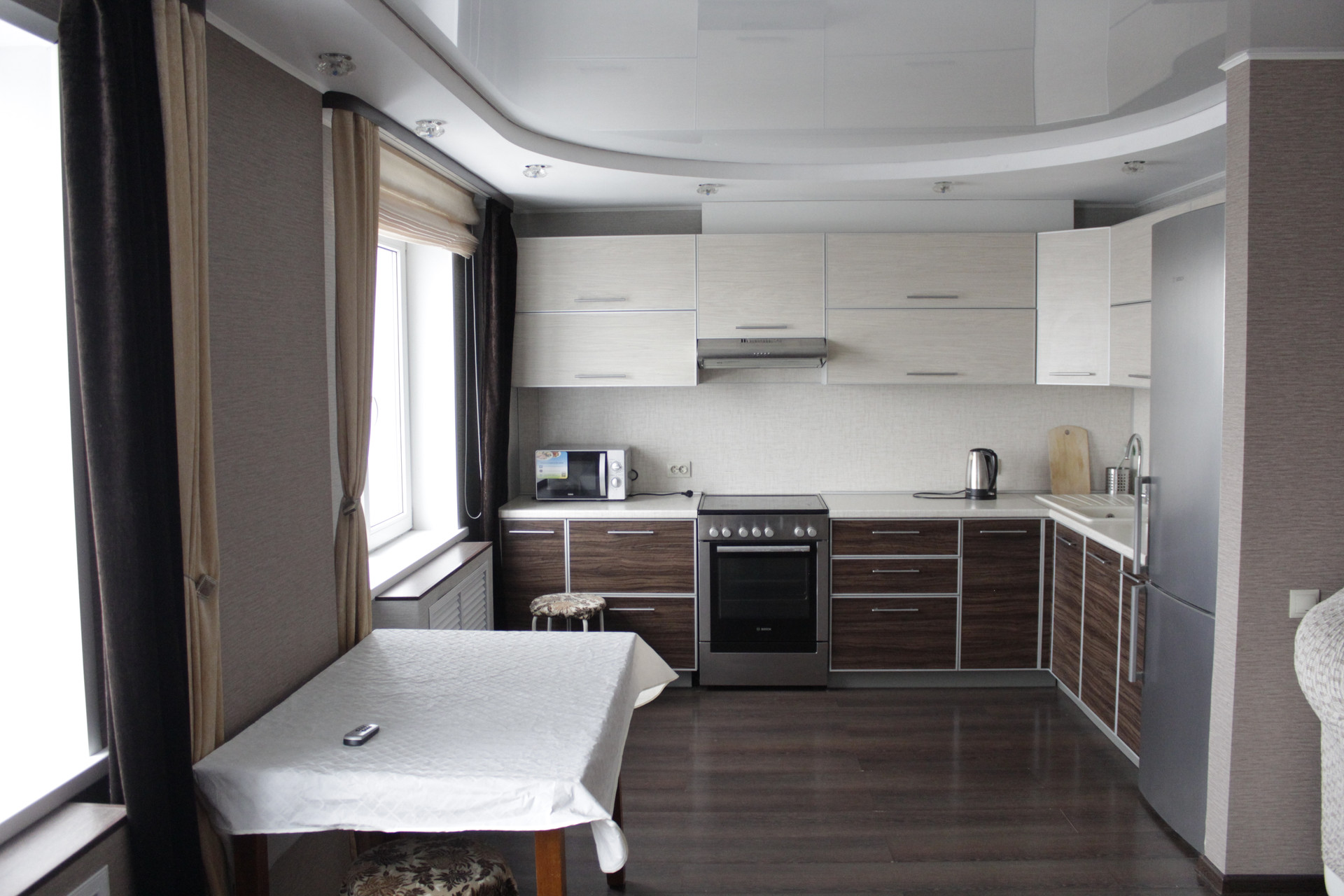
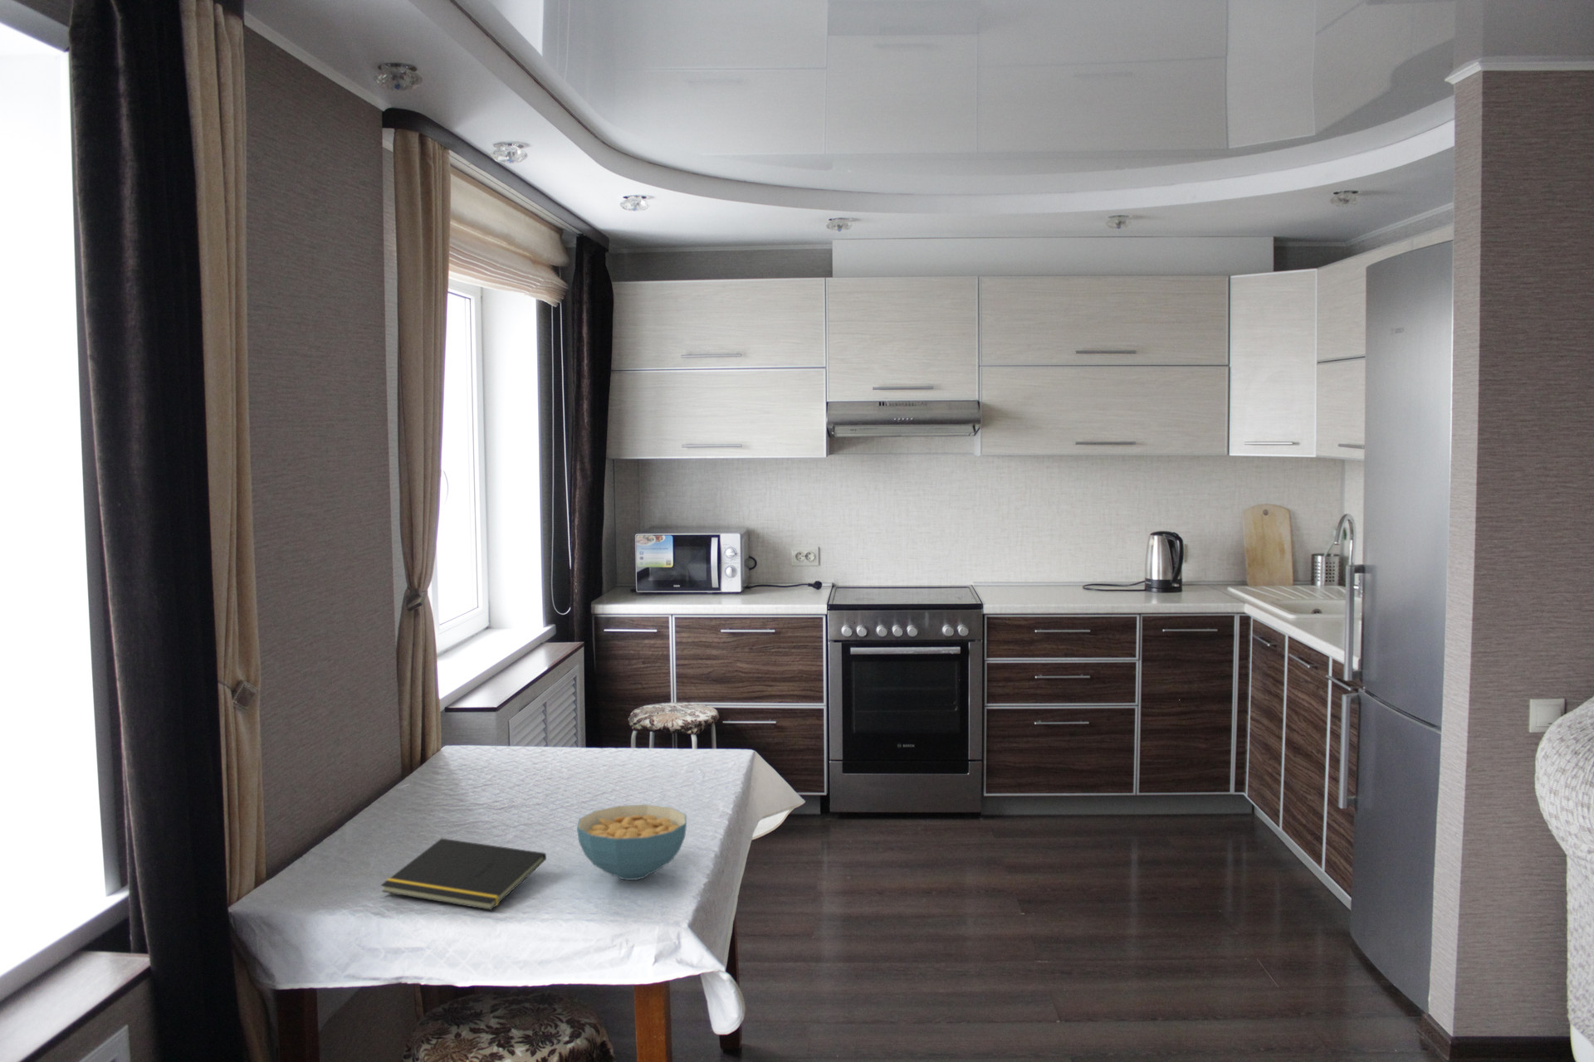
+ cereal bowl (632, 847)
+ notepad (465, 872)
